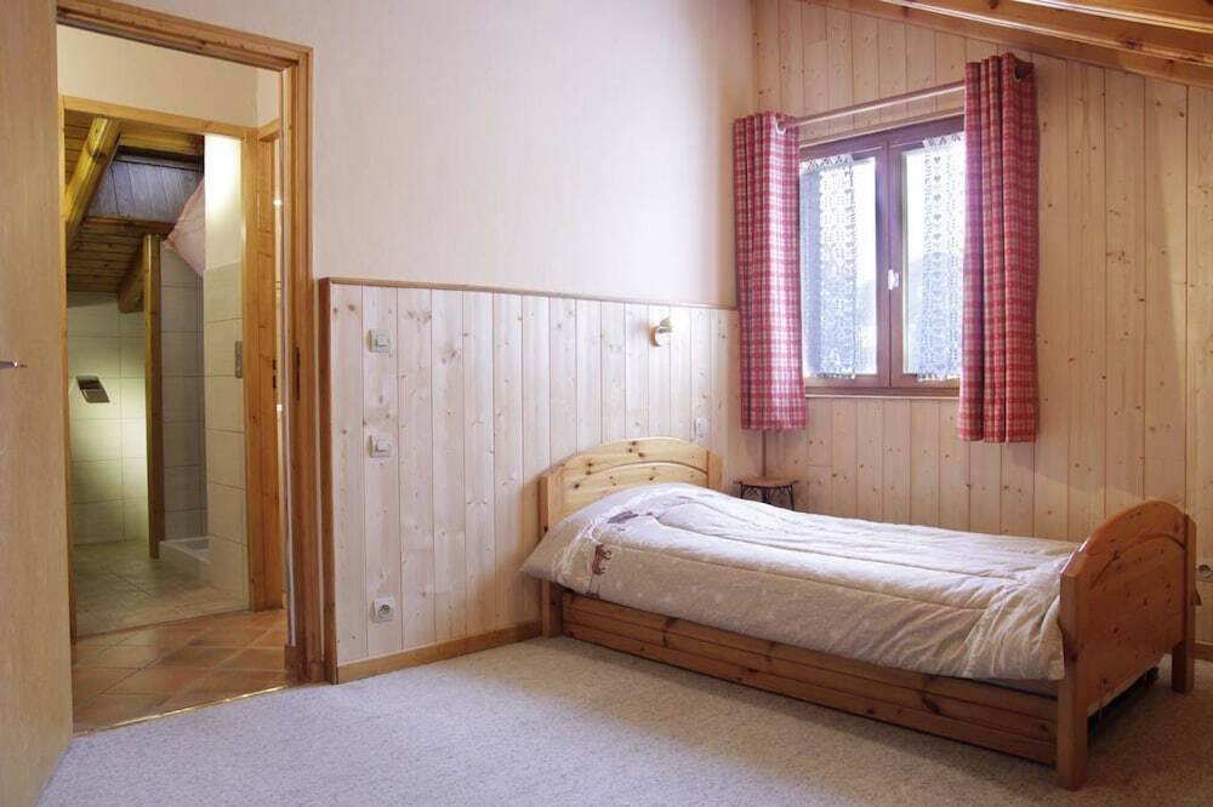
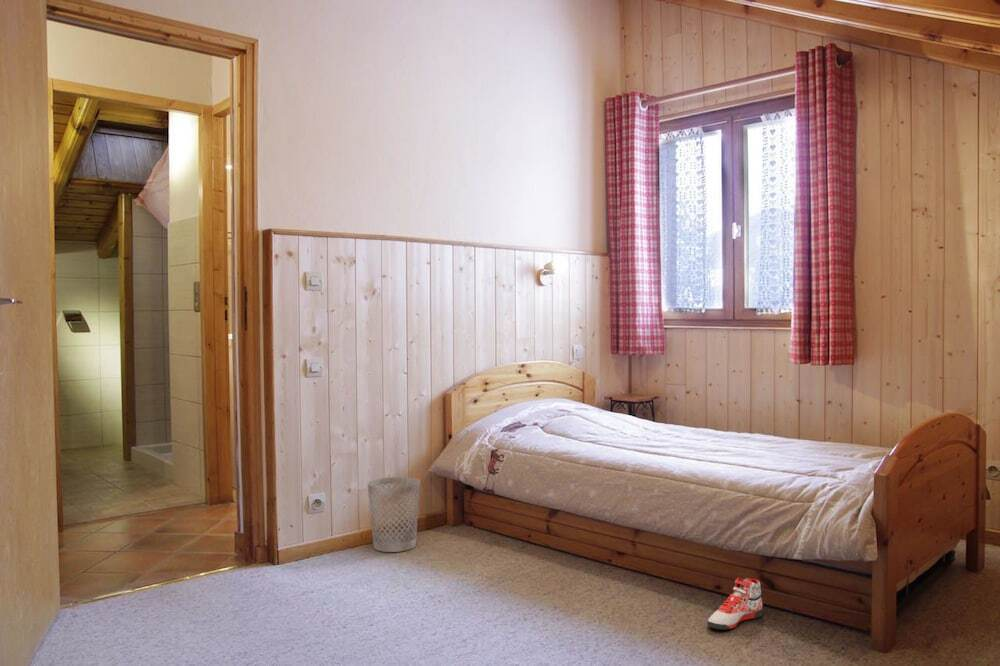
+ sneaker (734, 601)
+ wastebasket (394, 514)
